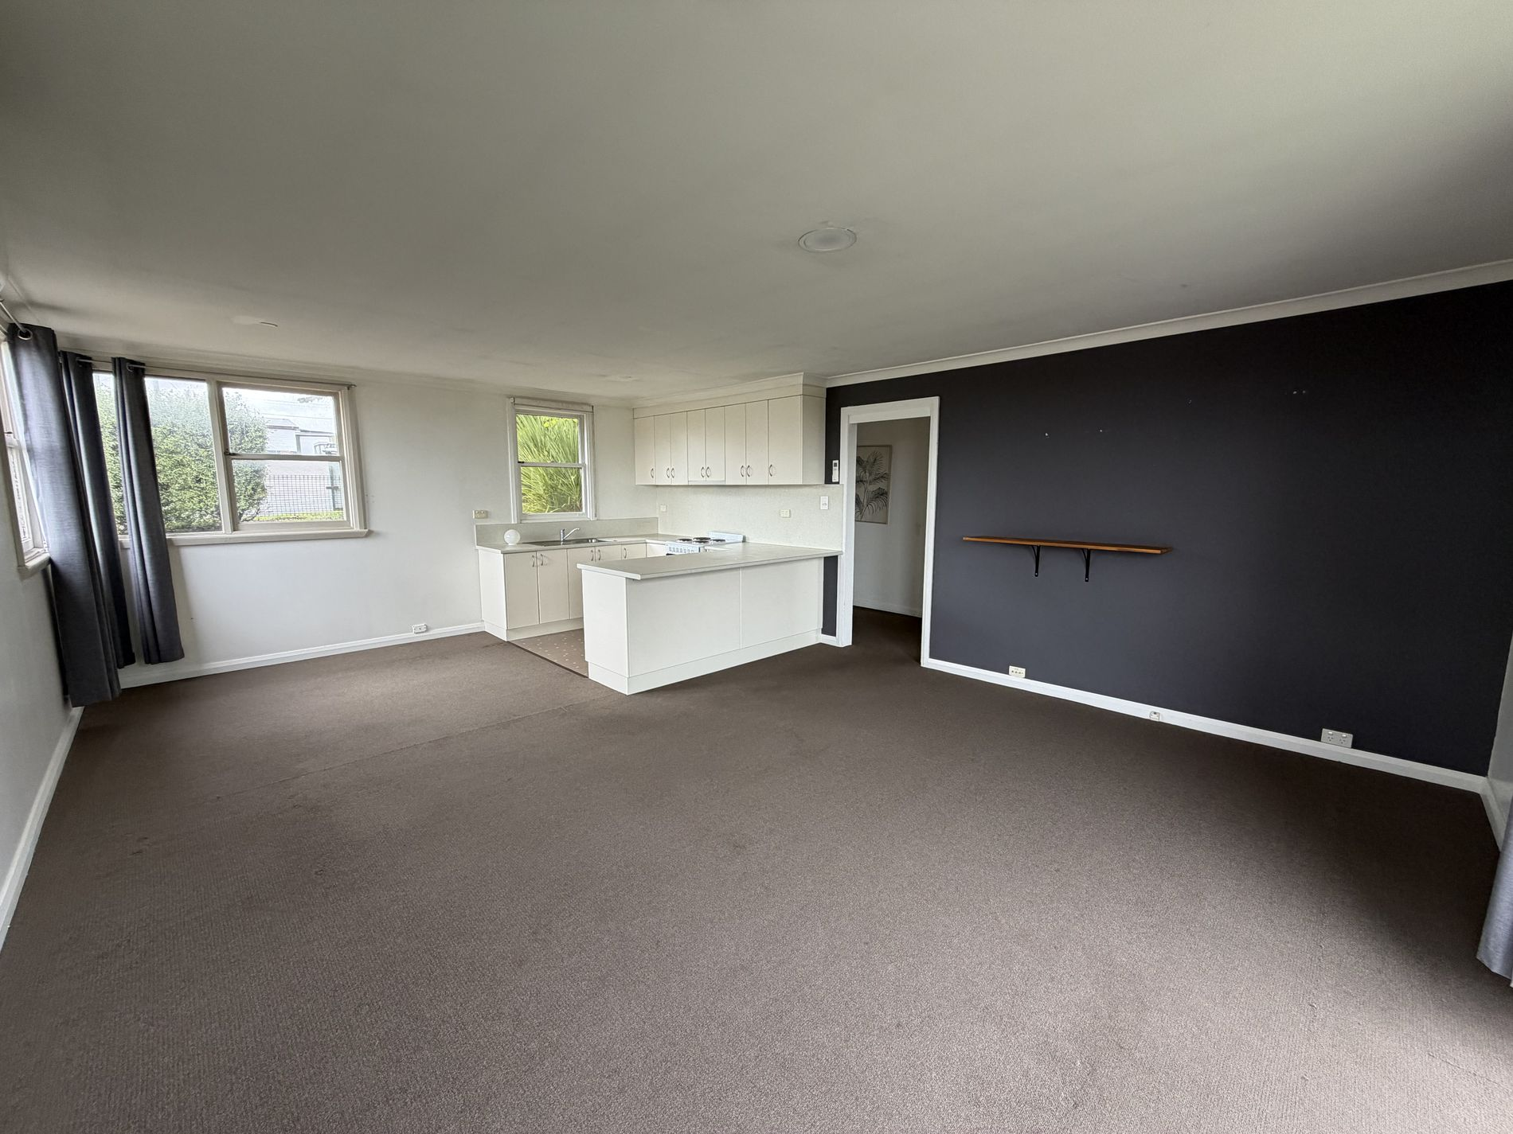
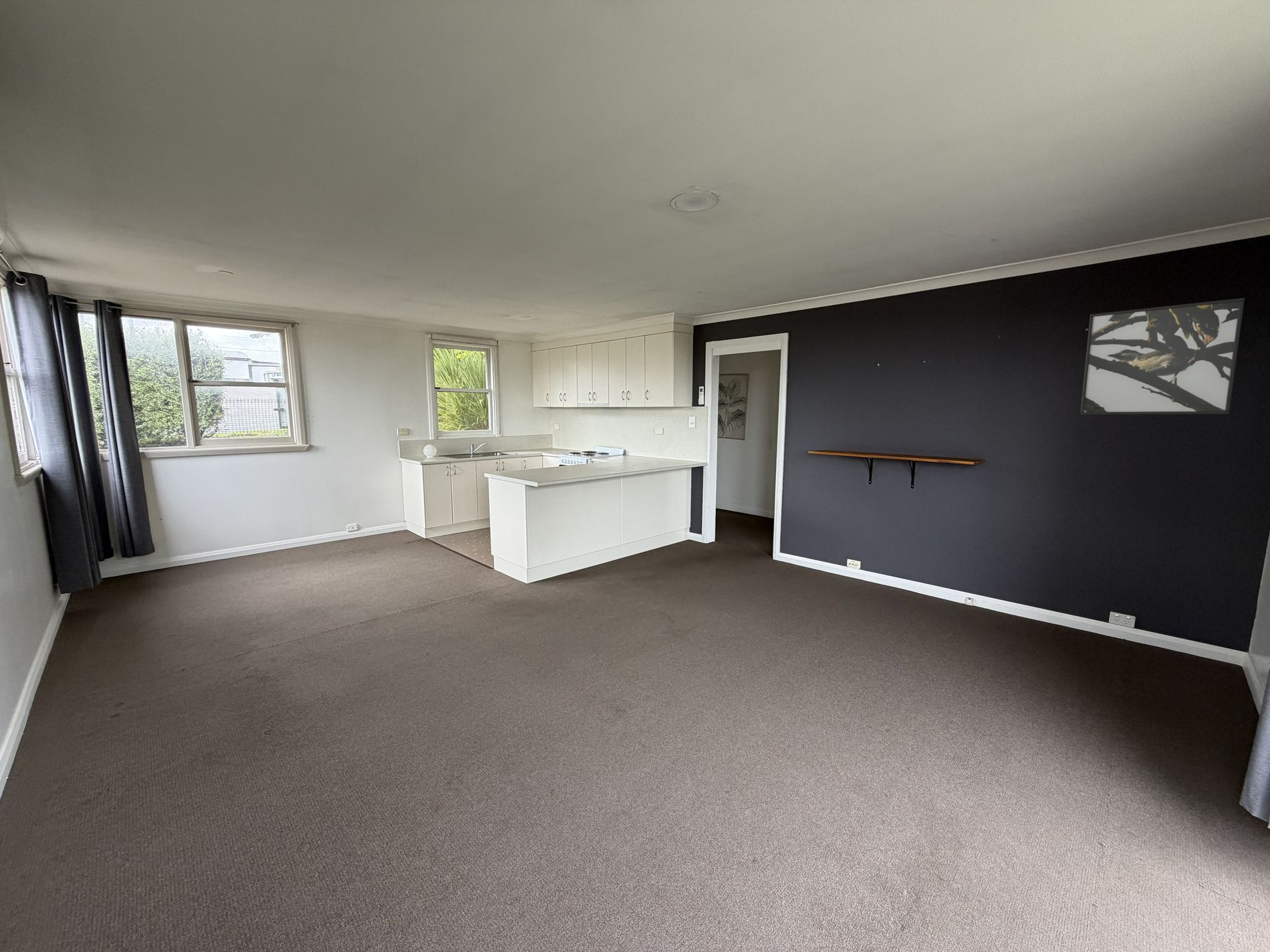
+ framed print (1155, 361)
